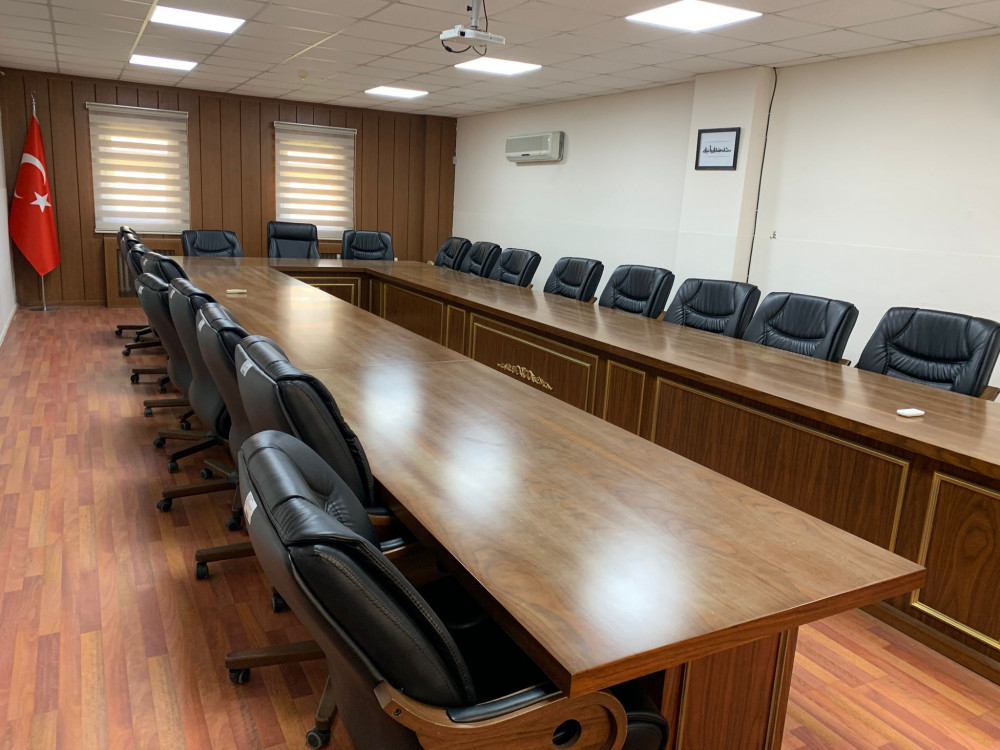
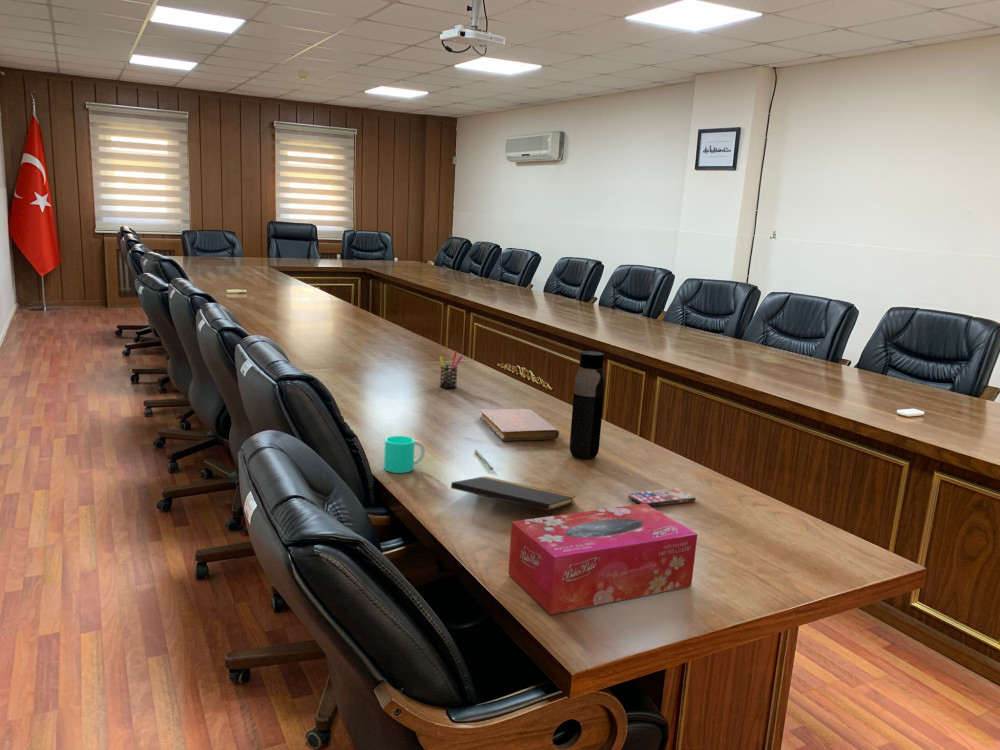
+ notebook (517, 423)
+ pen holder (448, 368)
+ notepad (514, 492)
+ pen (483, 459)
+ tissue box (602, 554)
+ water bottle (587, 405)
+ cup (405, 453)
+ smartphone (661, 497)
